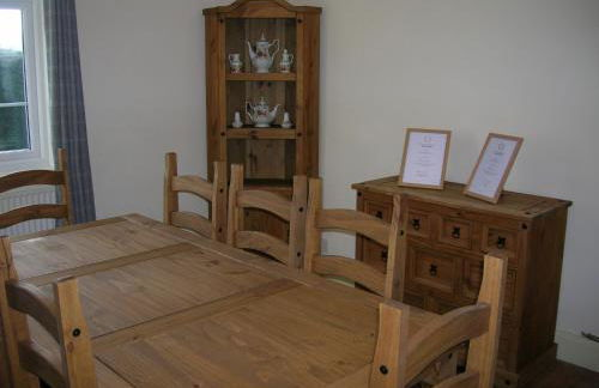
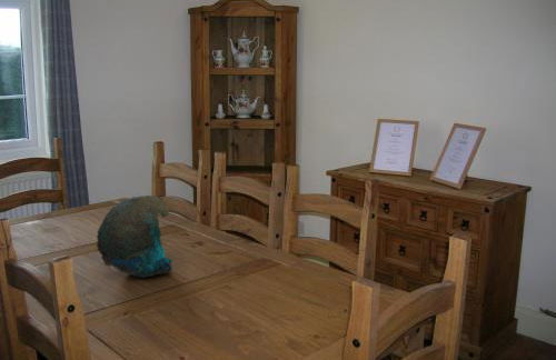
+ decorative bowl (138, 233)
